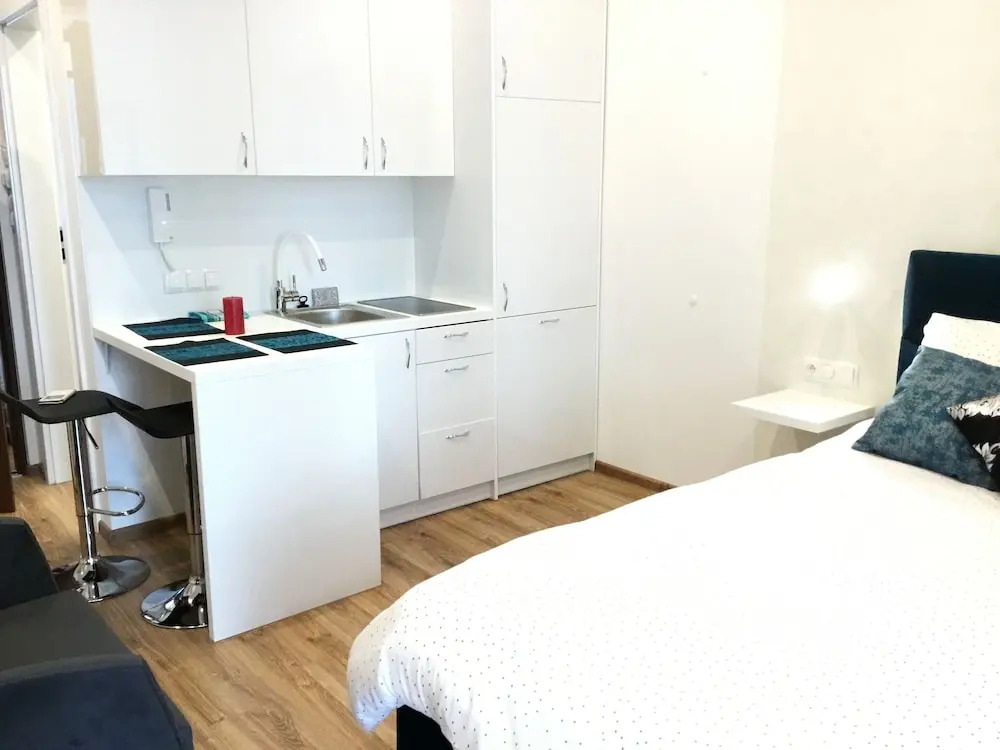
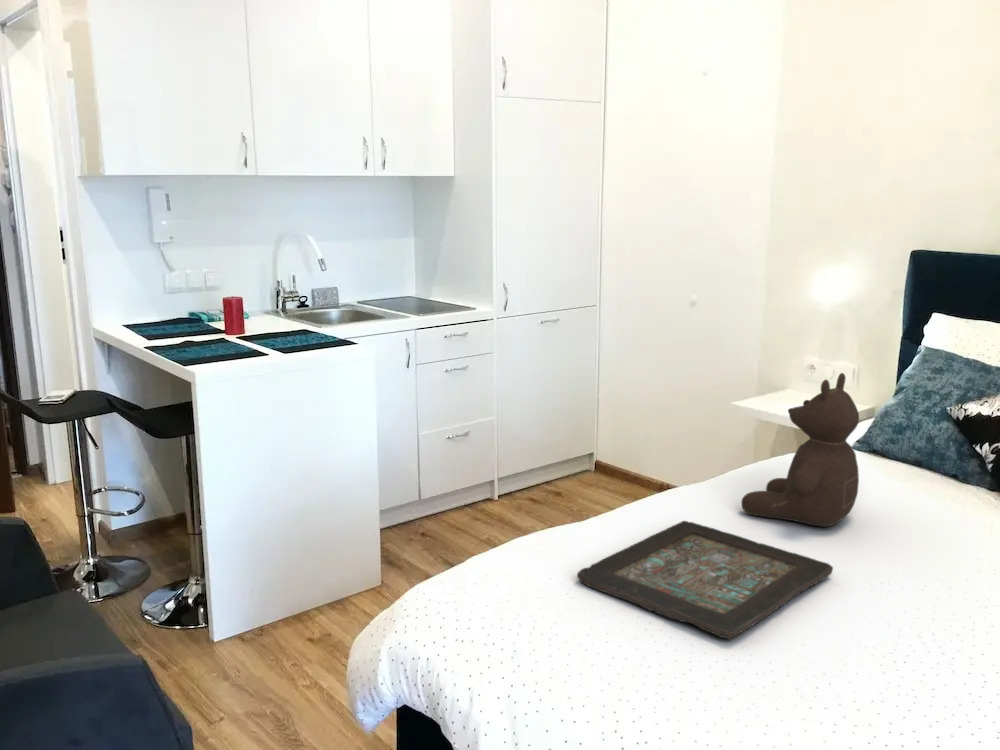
+ teddy bear (804, 446)
+ decorative tray (705, 573)
